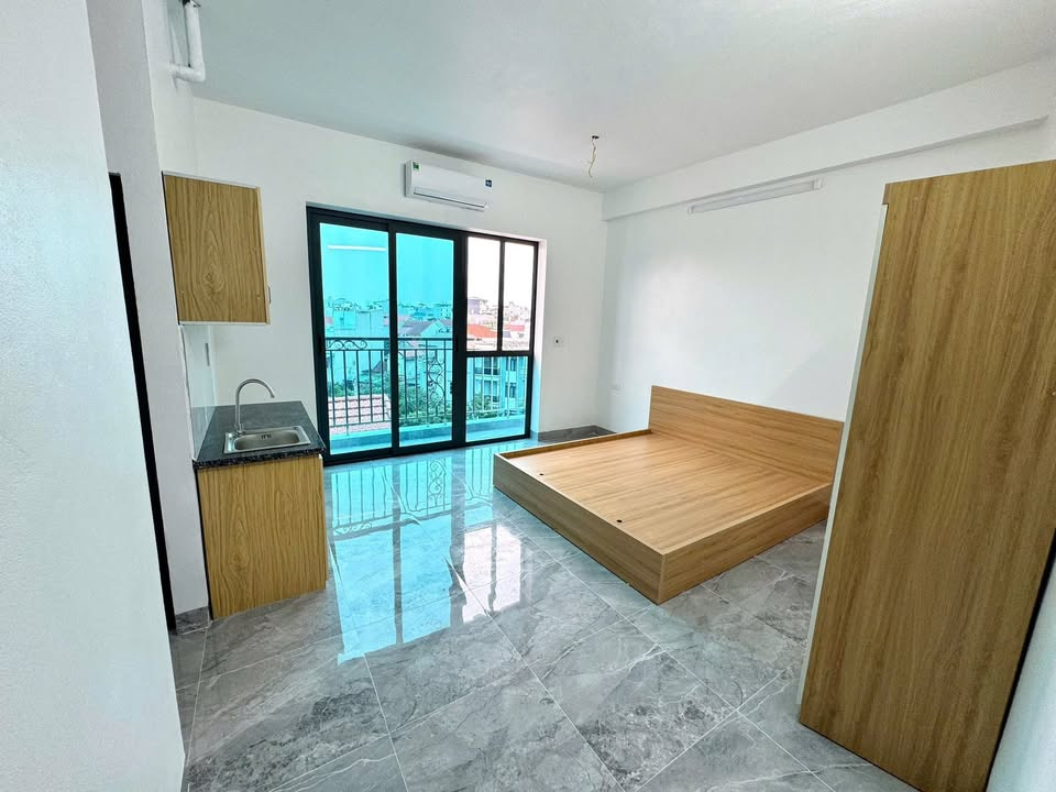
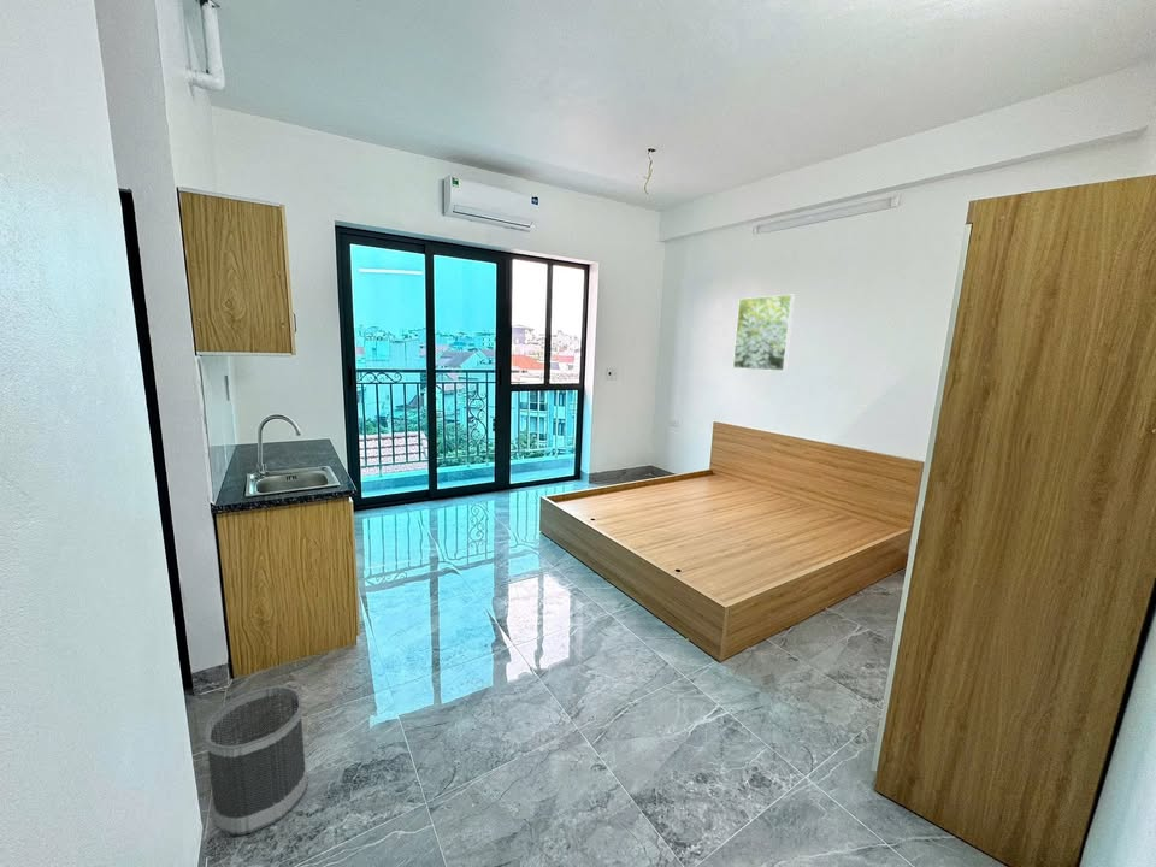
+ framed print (761, 334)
+ wastebasket (259, 755)
